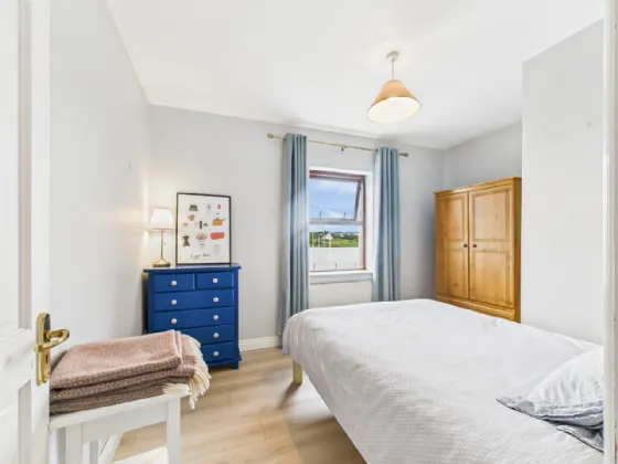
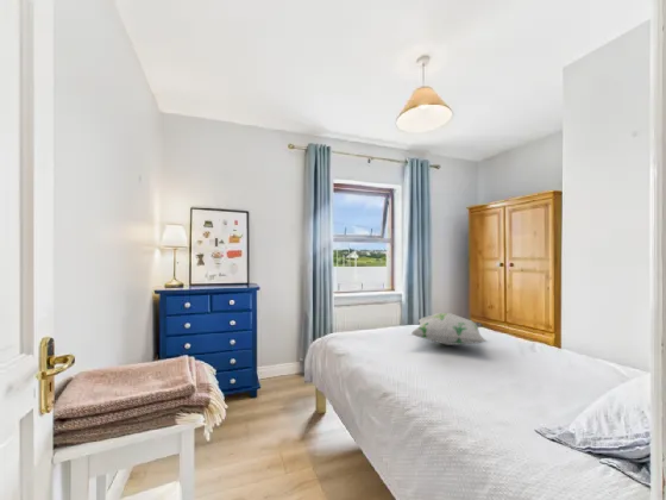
+ decorative pillow (448, 329)
